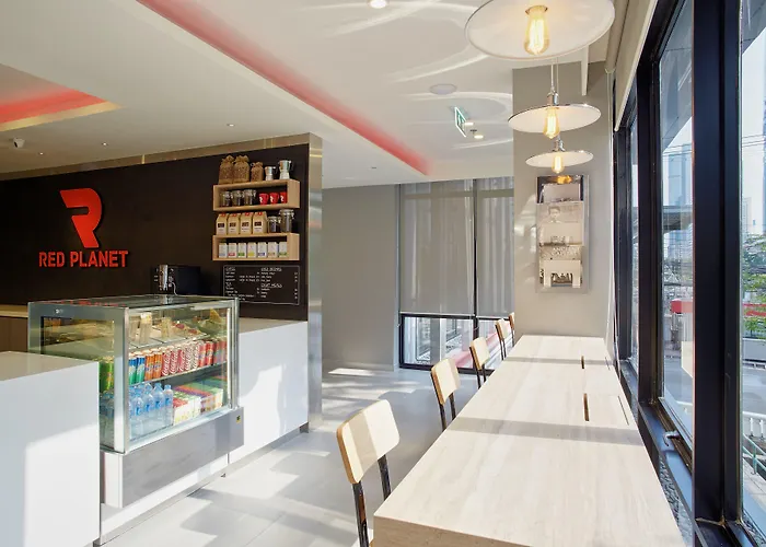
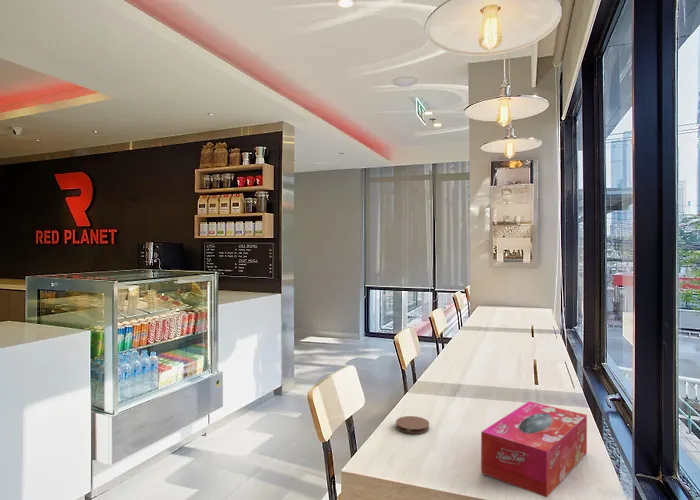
+ tissue box (536, 442)
+ coaster (412, 424)
